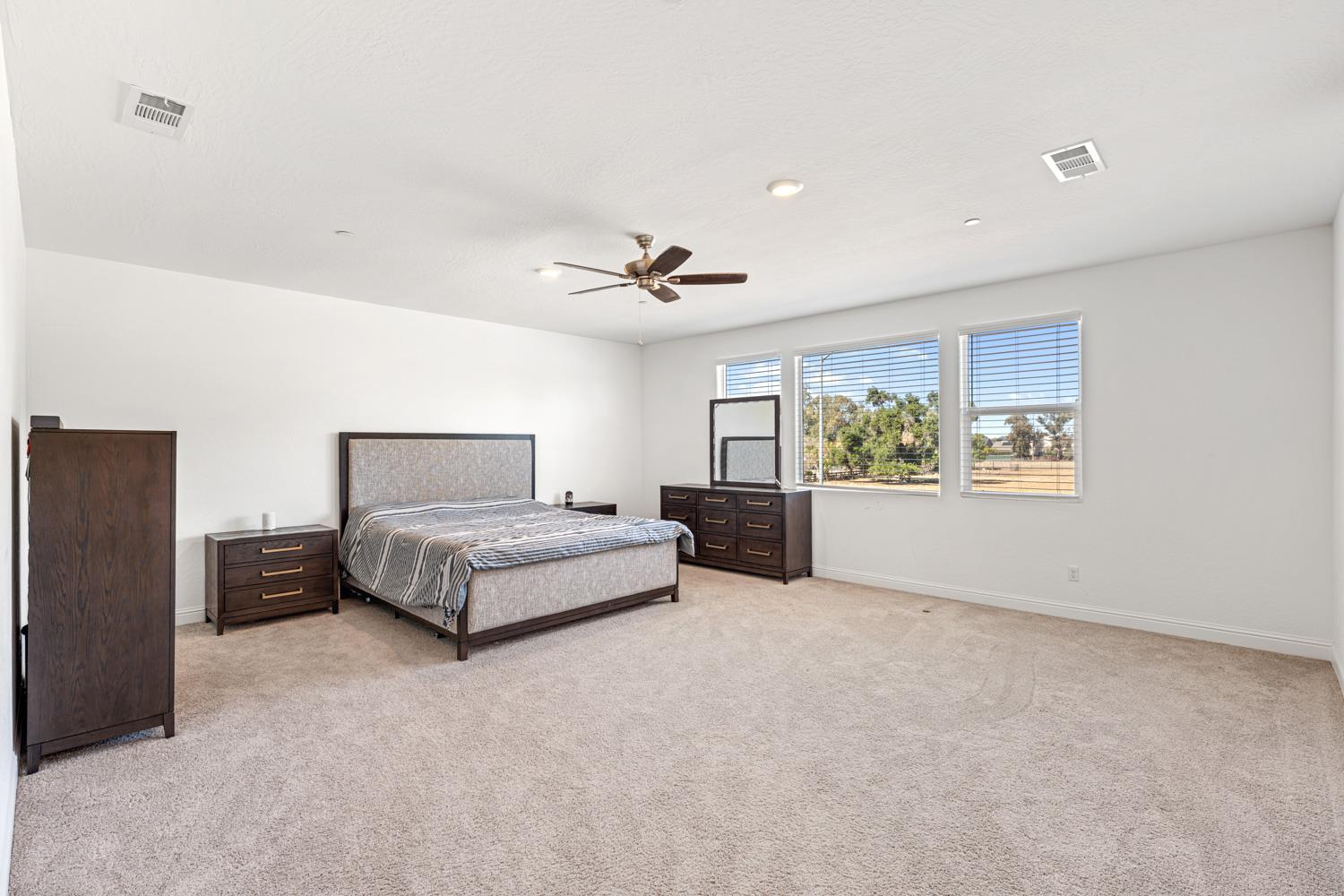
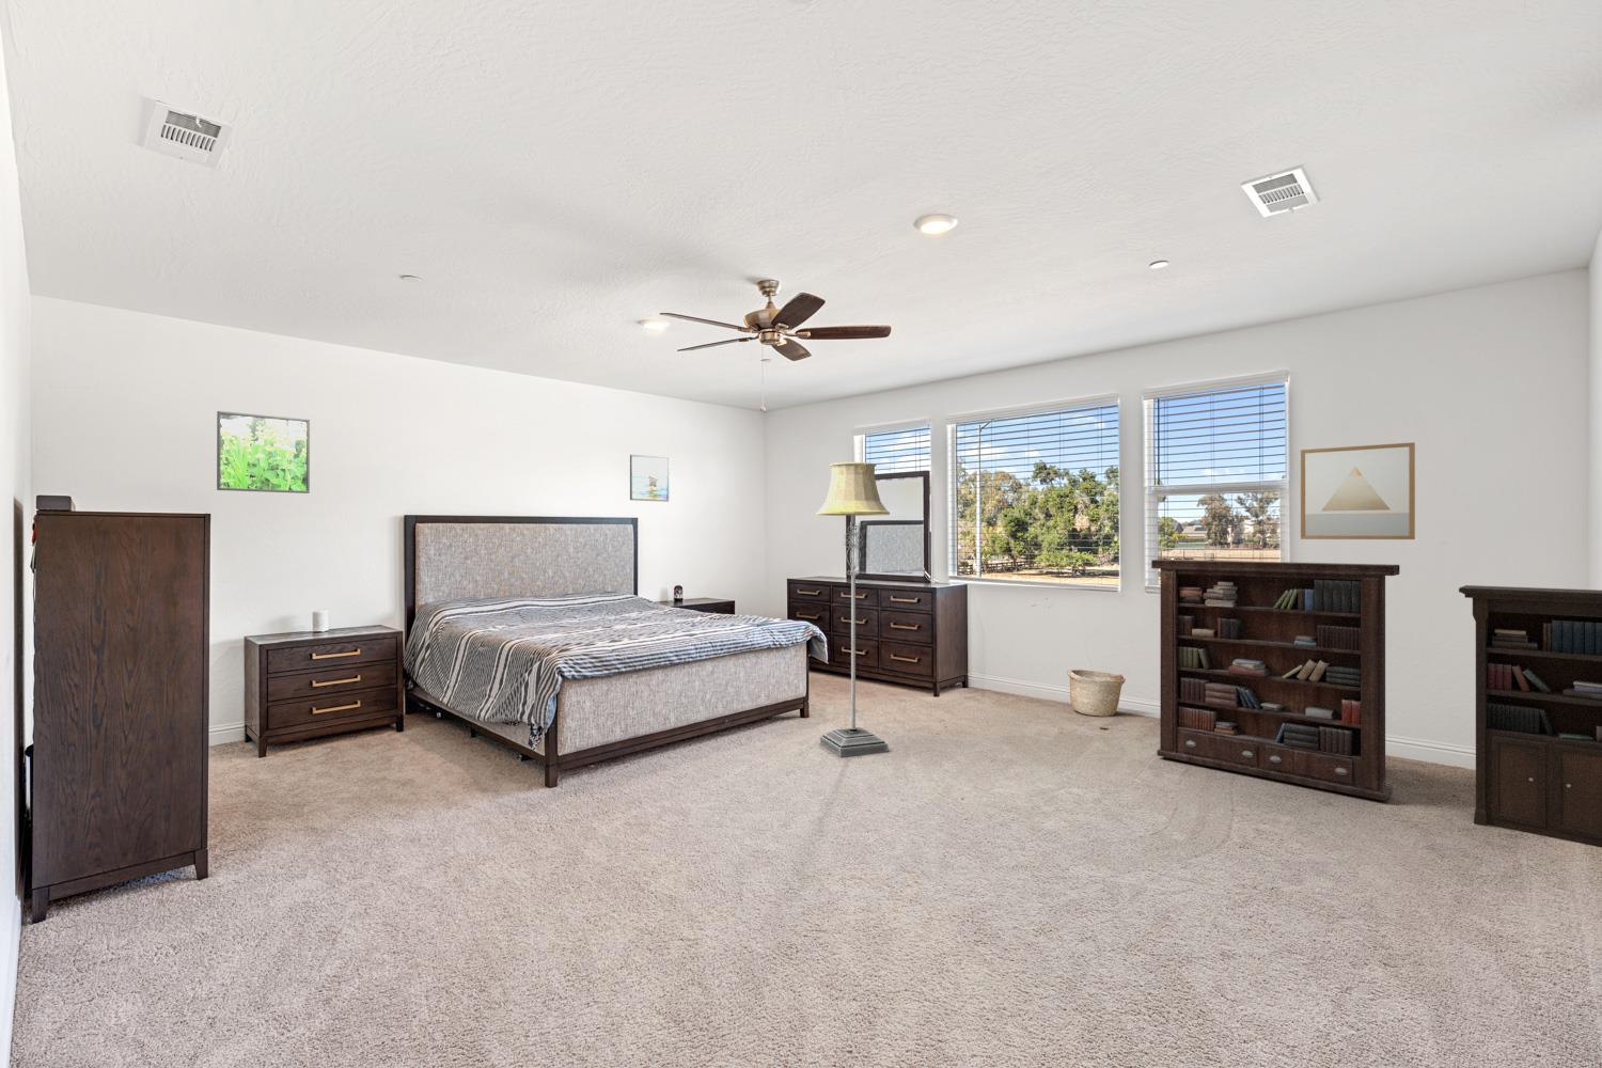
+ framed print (650, 478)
+ bookcase (1359, 678)
+ basket (1094, 691)
+ floor lamp (852, 606)
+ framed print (263, 453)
+ wall art (1355, 492)
